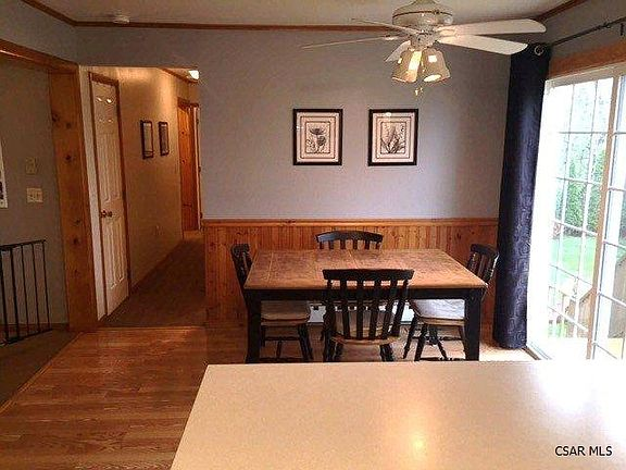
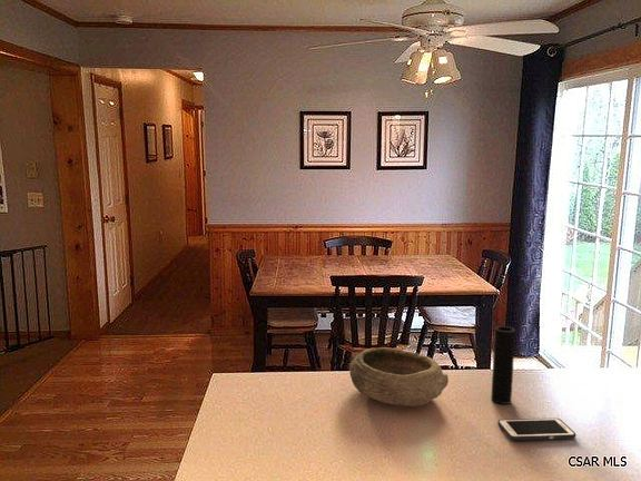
+ cell phone (535, 429)
+ cup (503, 364)
+ bowl (396, 376)
